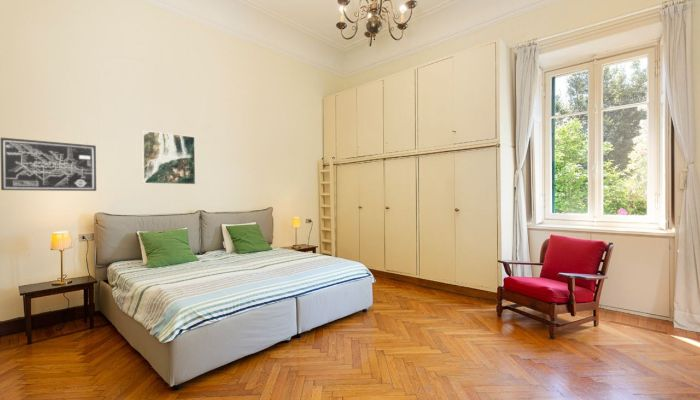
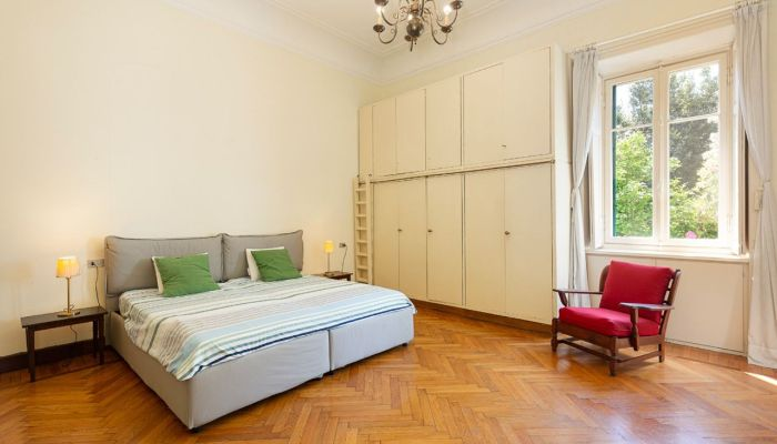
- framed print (170, 158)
- wall art (51, 166)
